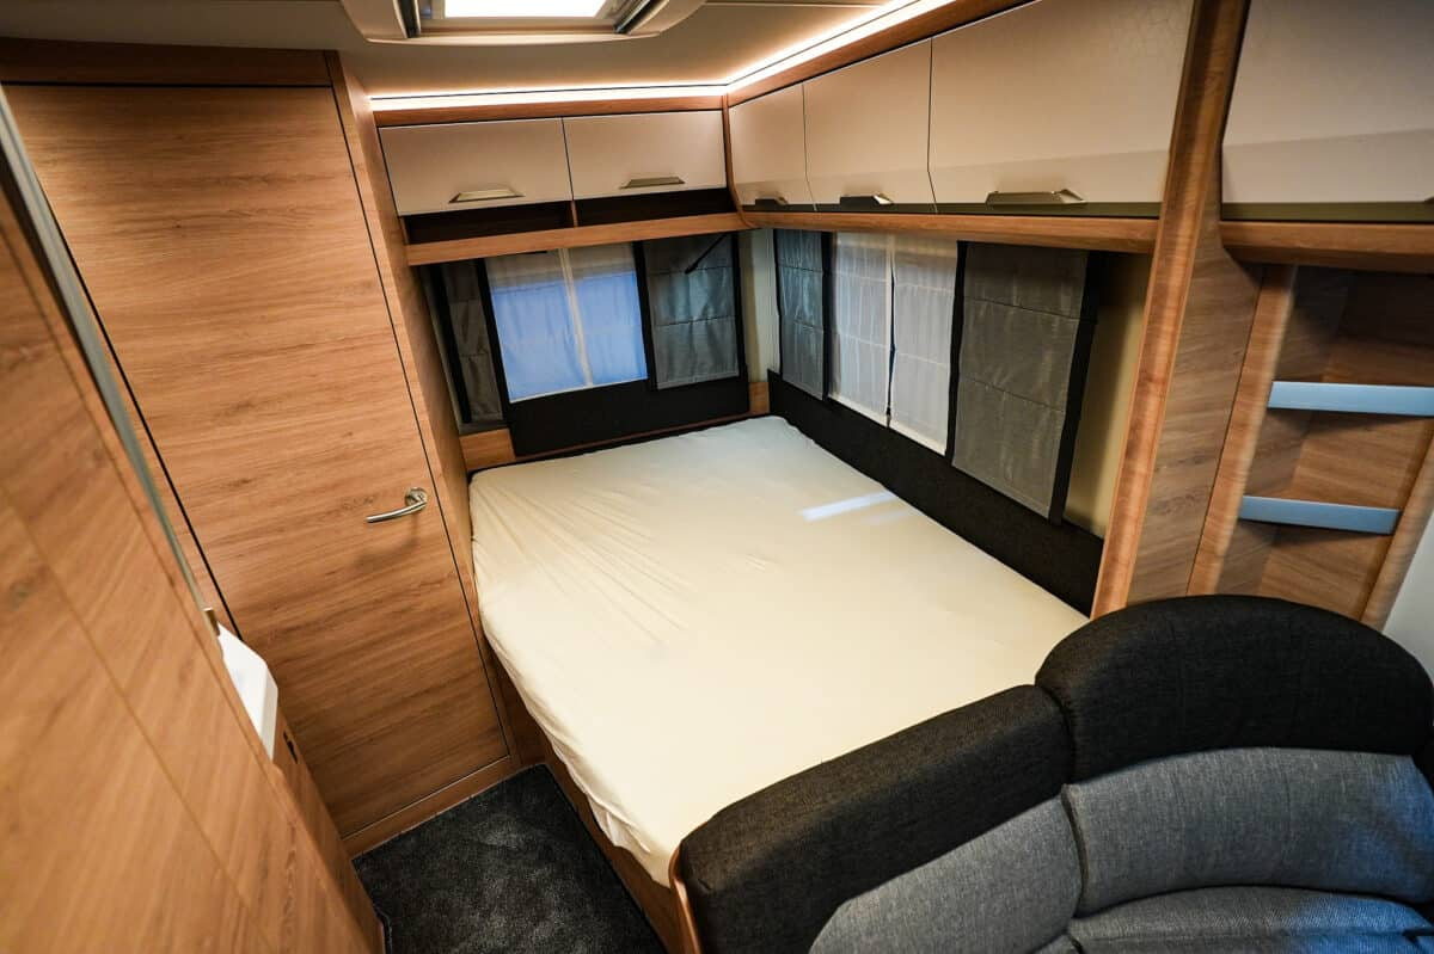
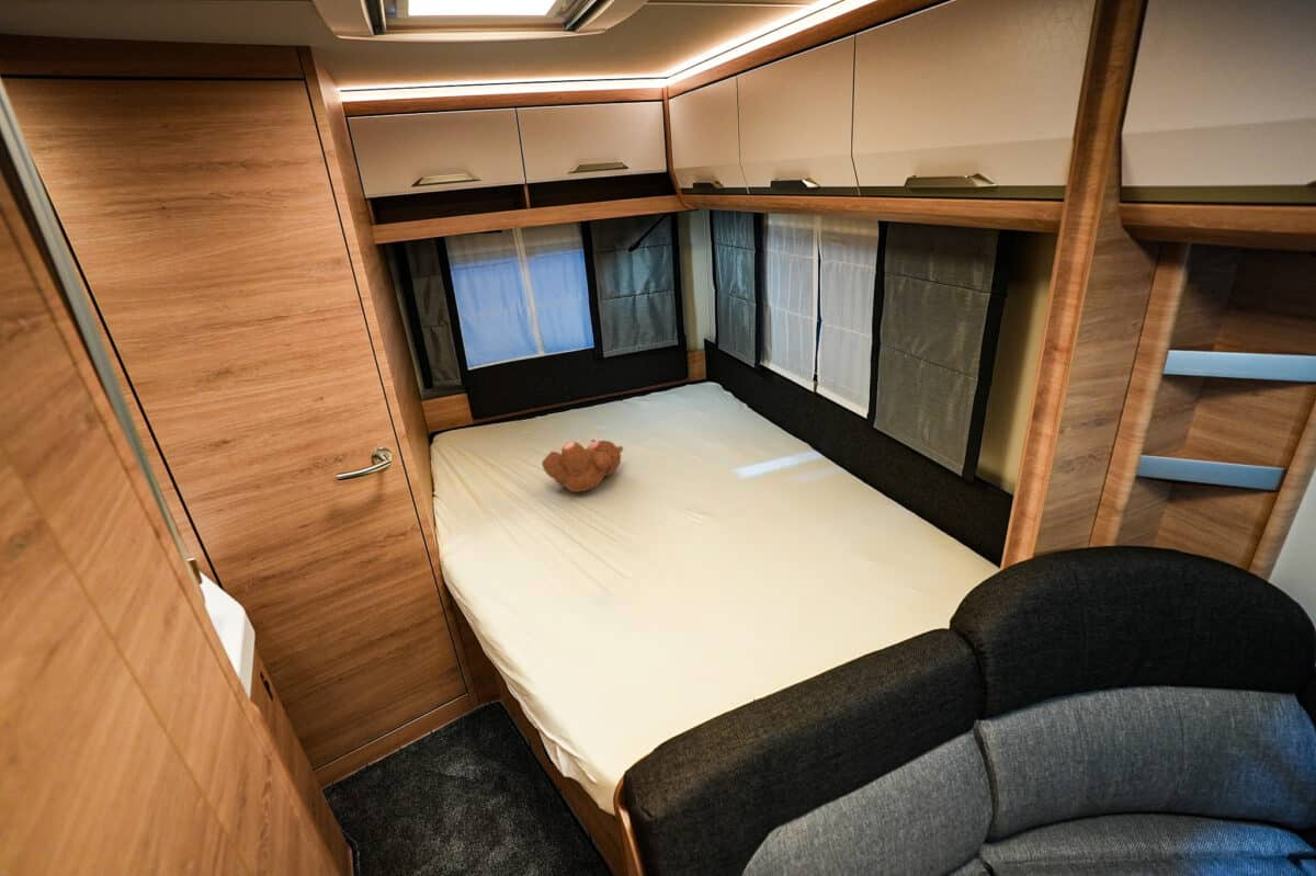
+ teddy bear (589, 457)
